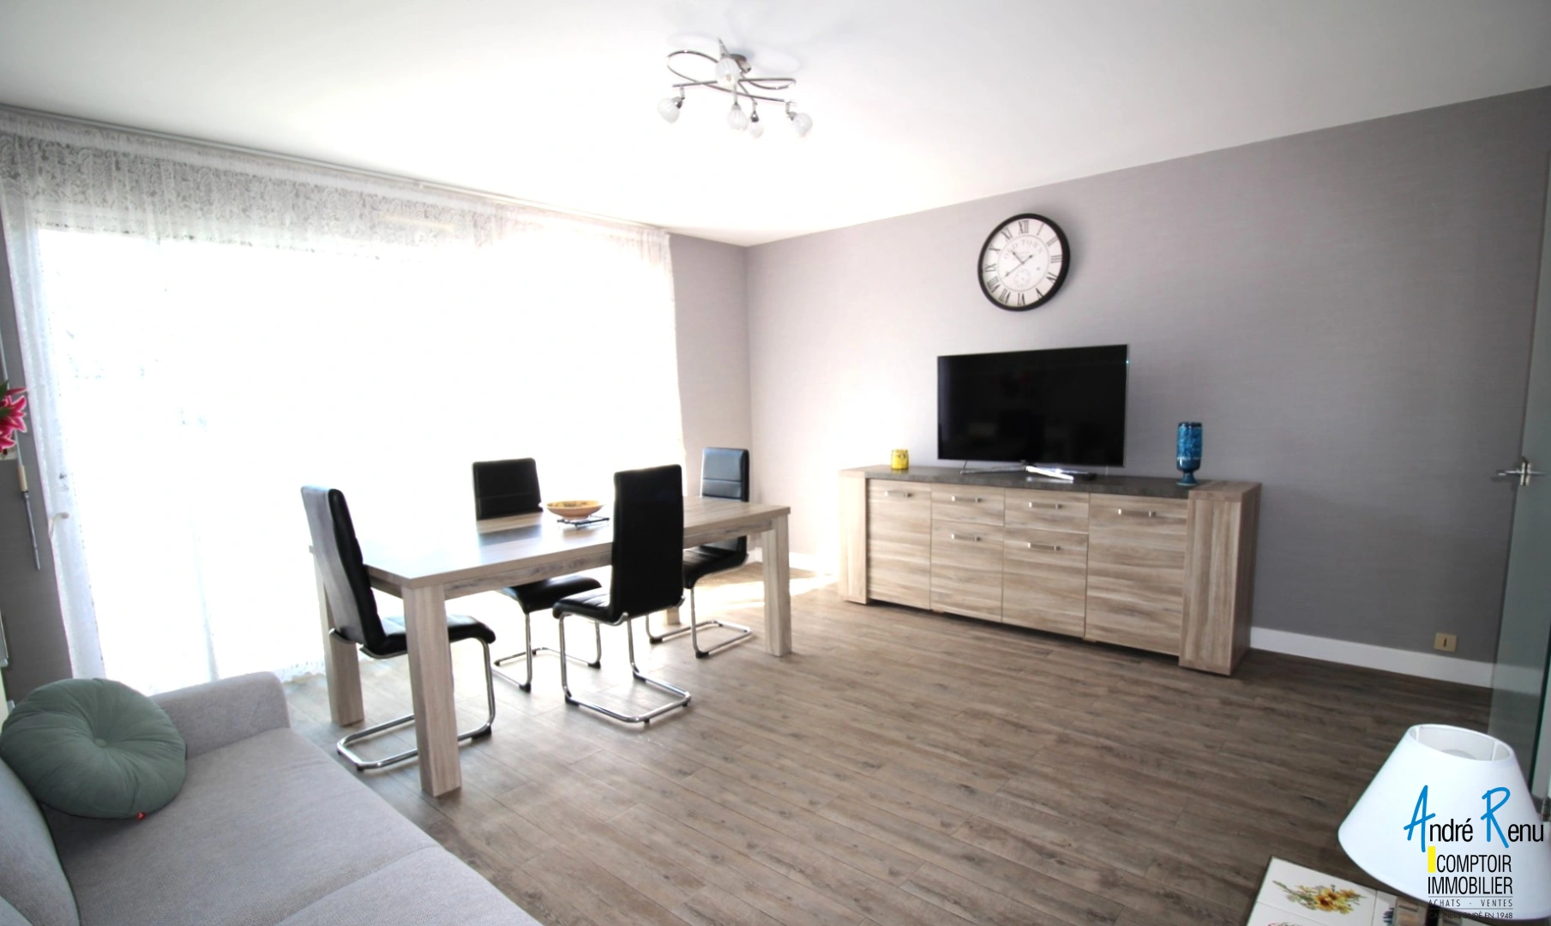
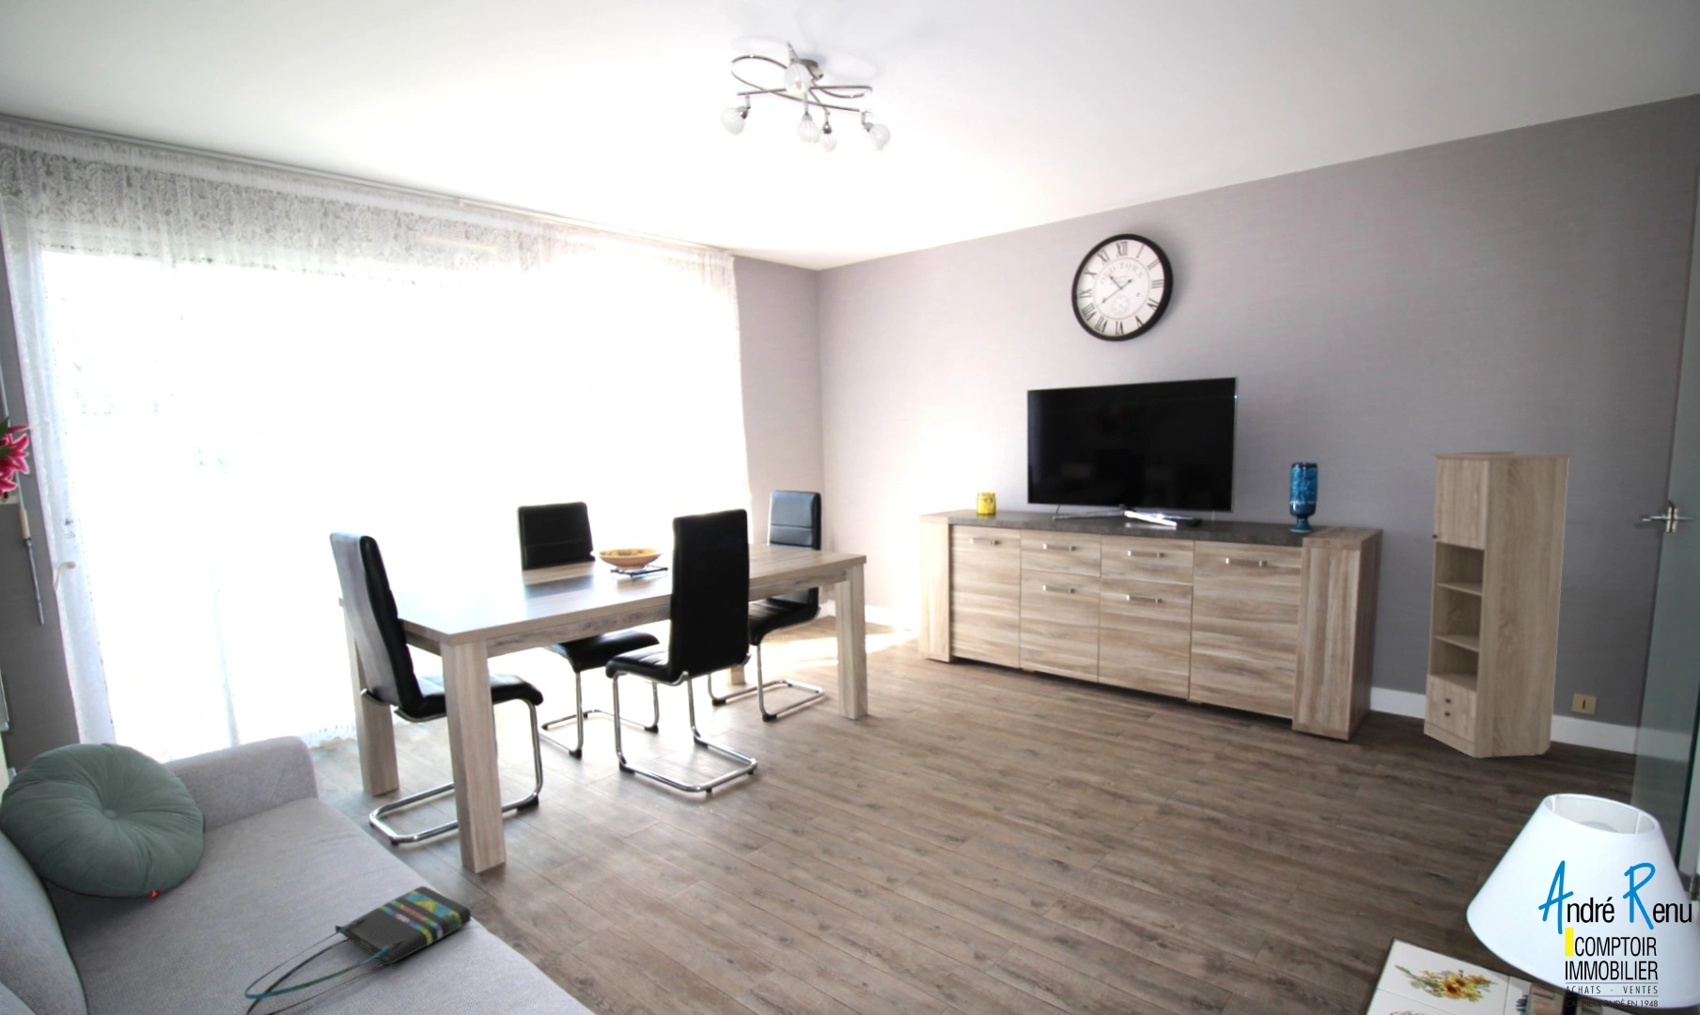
+ tote bag (356, 944)
+ storage cabinet (1491, 601)
